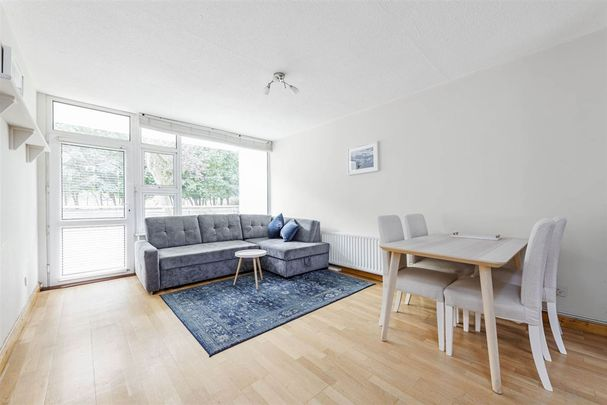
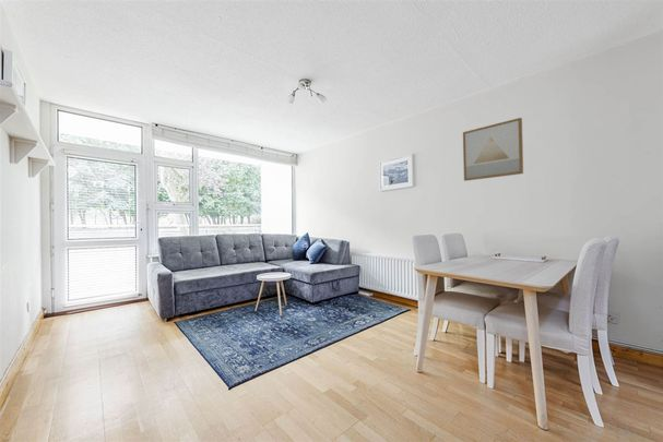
+ wall art (490, 151)
